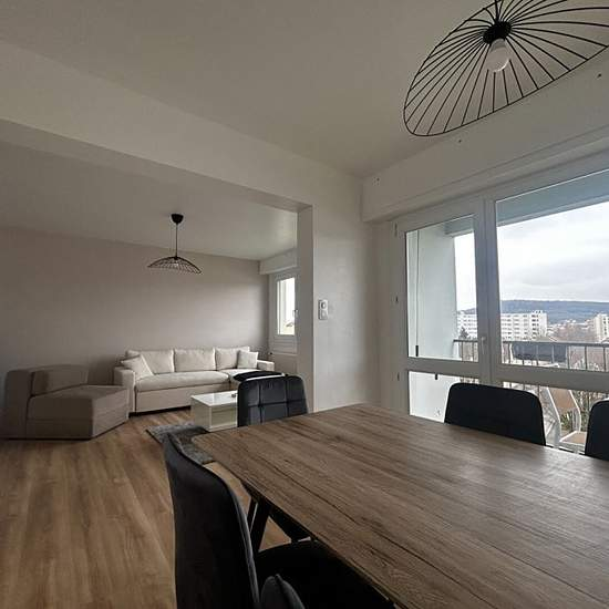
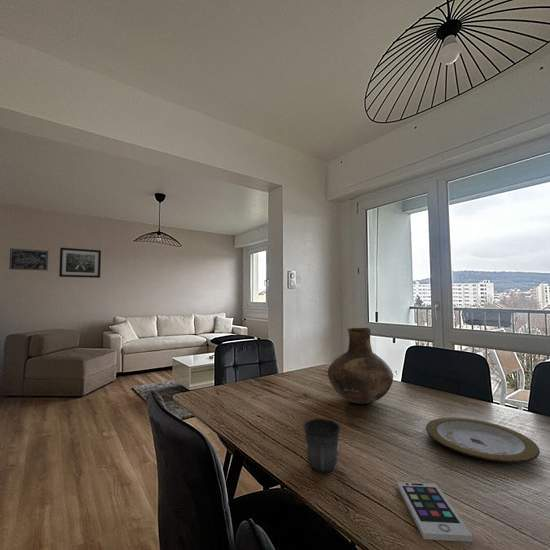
+ vase (359, 364)
+ wall art (80, 263)
+ wall art (29, 259)
+ smartphone (430, 507)
+ plate (478, 439)
+ mug (322, 449)
